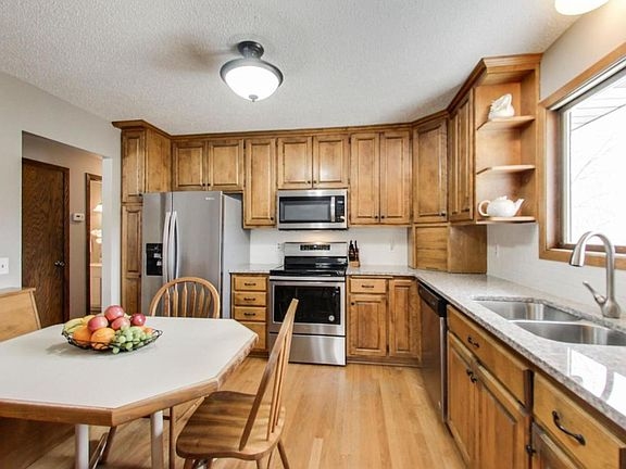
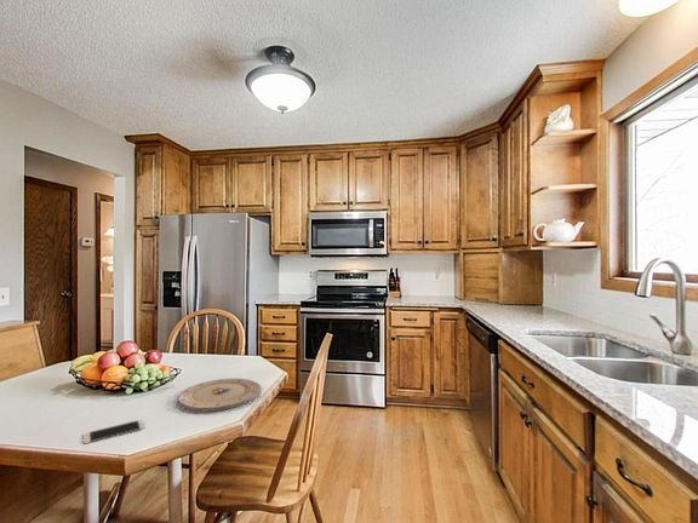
+ smartphone (114, 430)
+ plate (221, 393)
